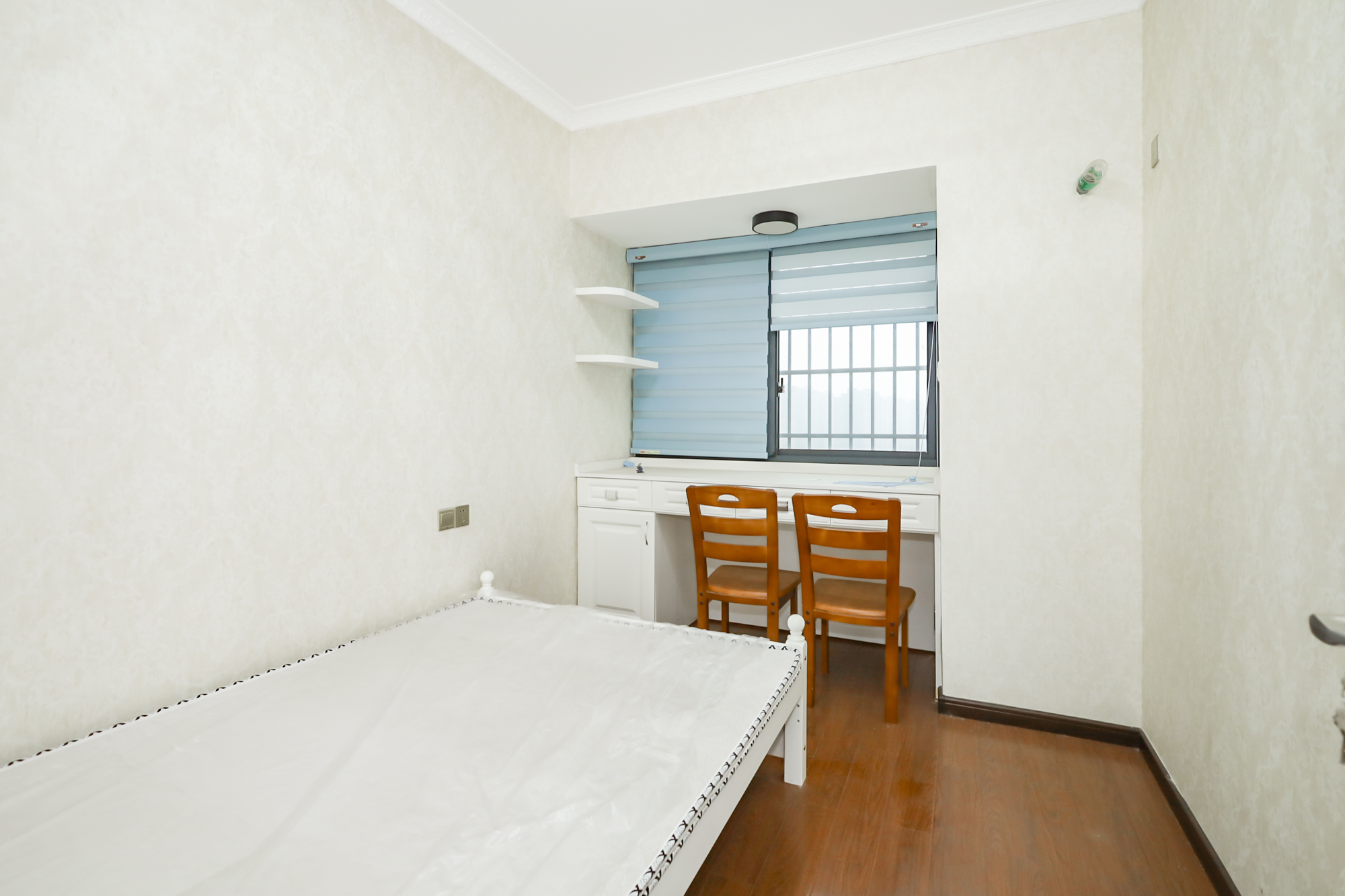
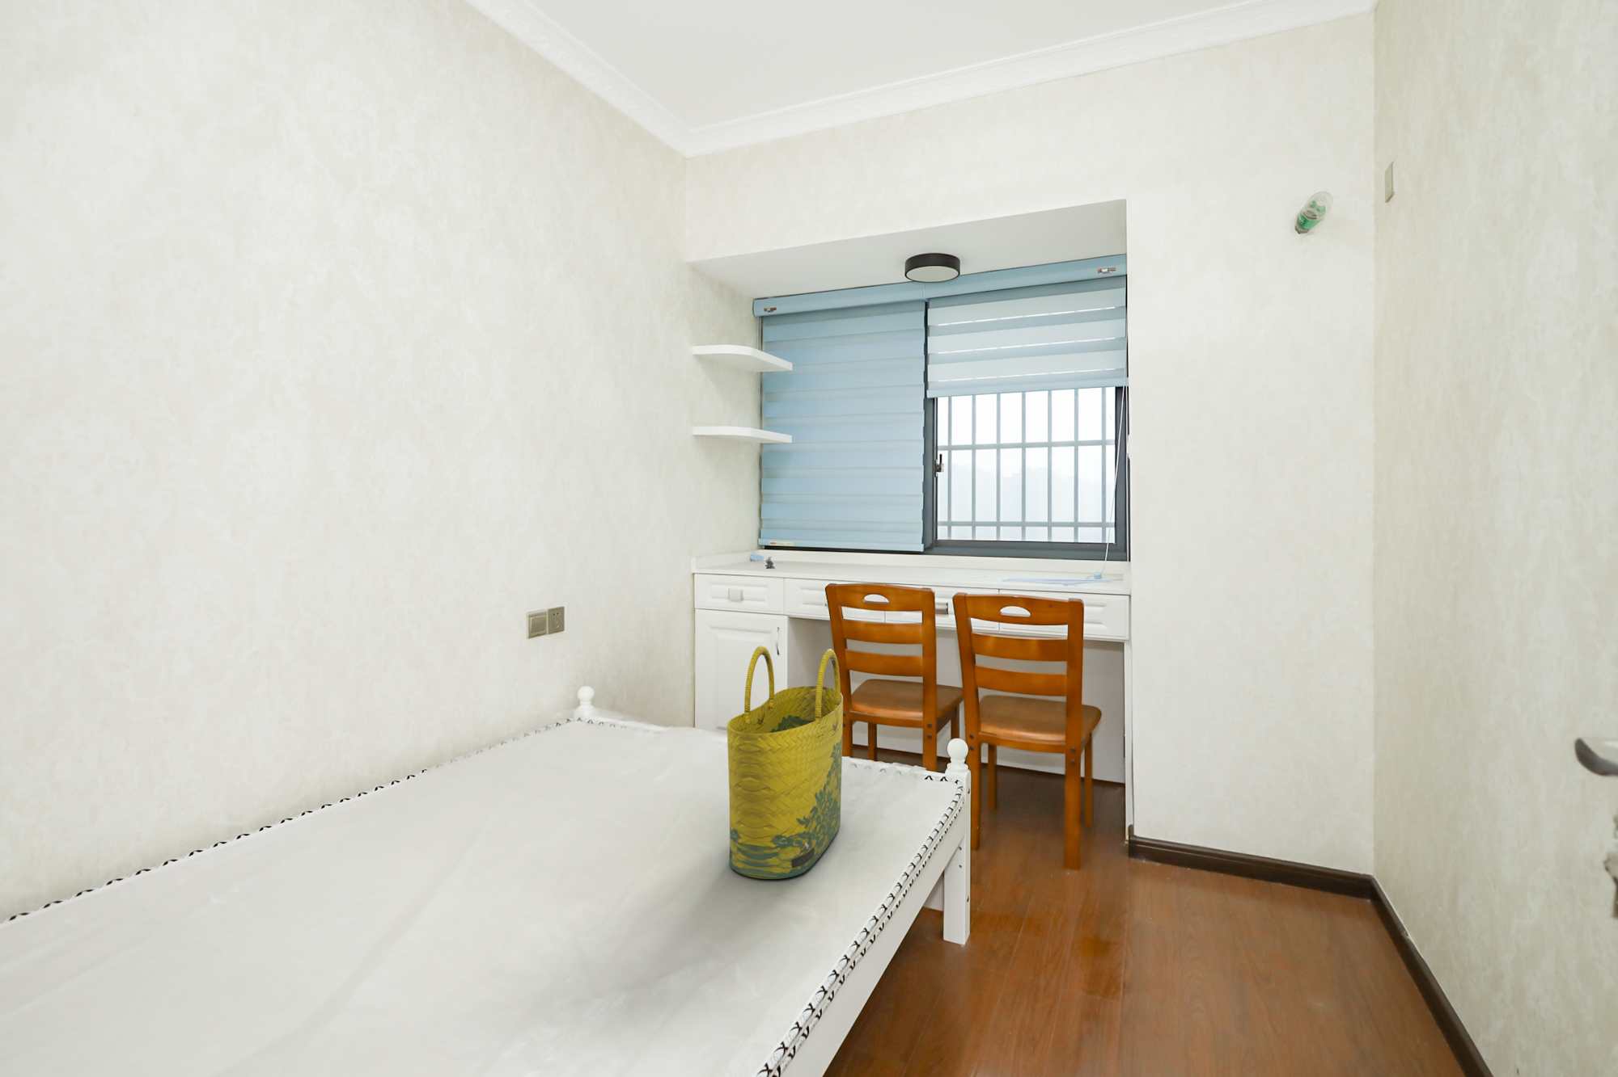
+ tote bag (792, 745)
